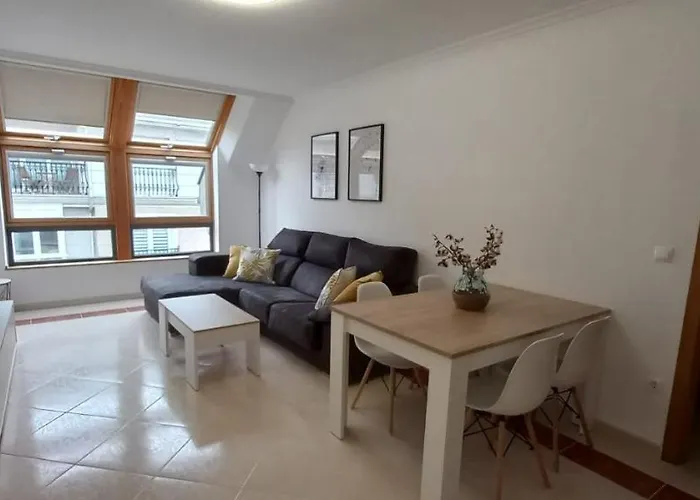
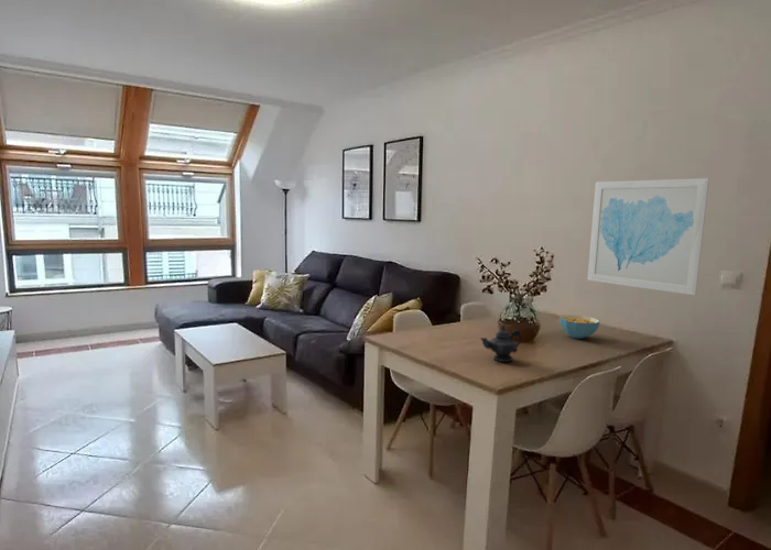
+ teapot (501, 341)
+ cereal bowl (578, 328)
+ wall art (642, 234)
